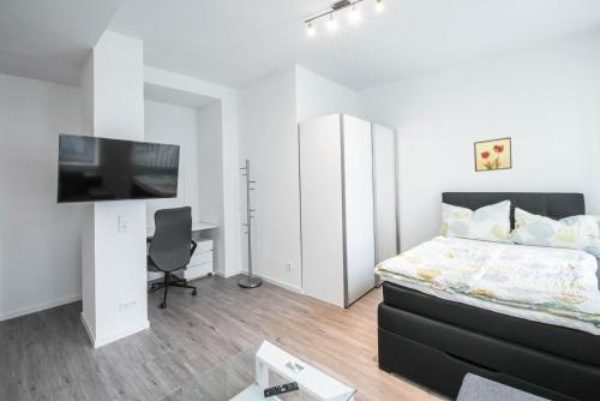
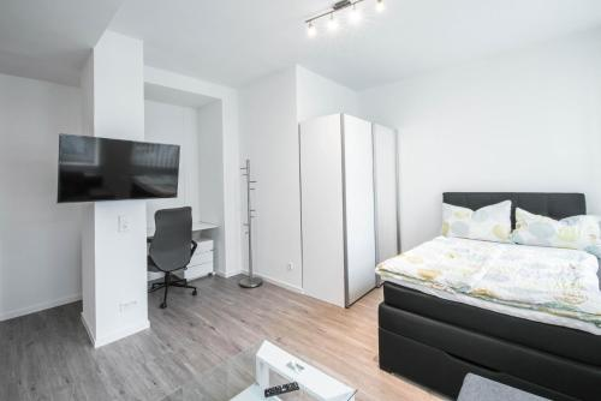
- wall art (492, 155)
